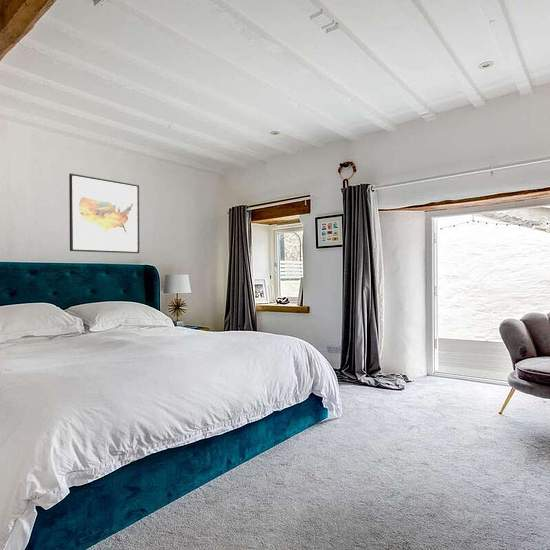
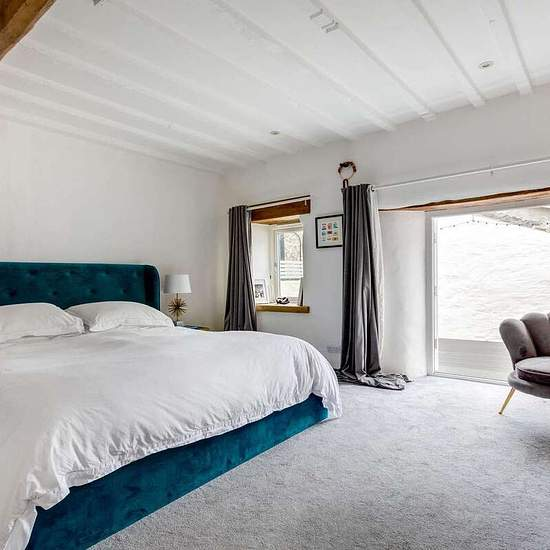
- wall art (106, 216)
